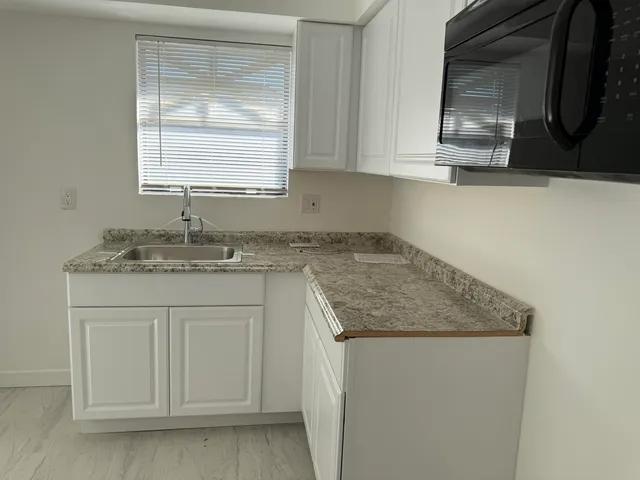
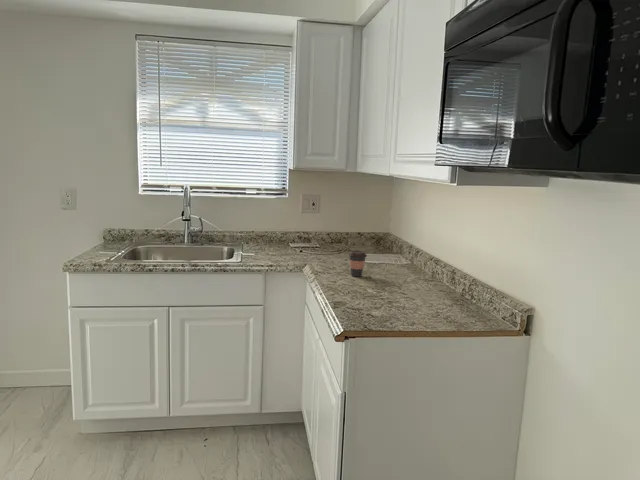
+ coffee cup (357, 263)
